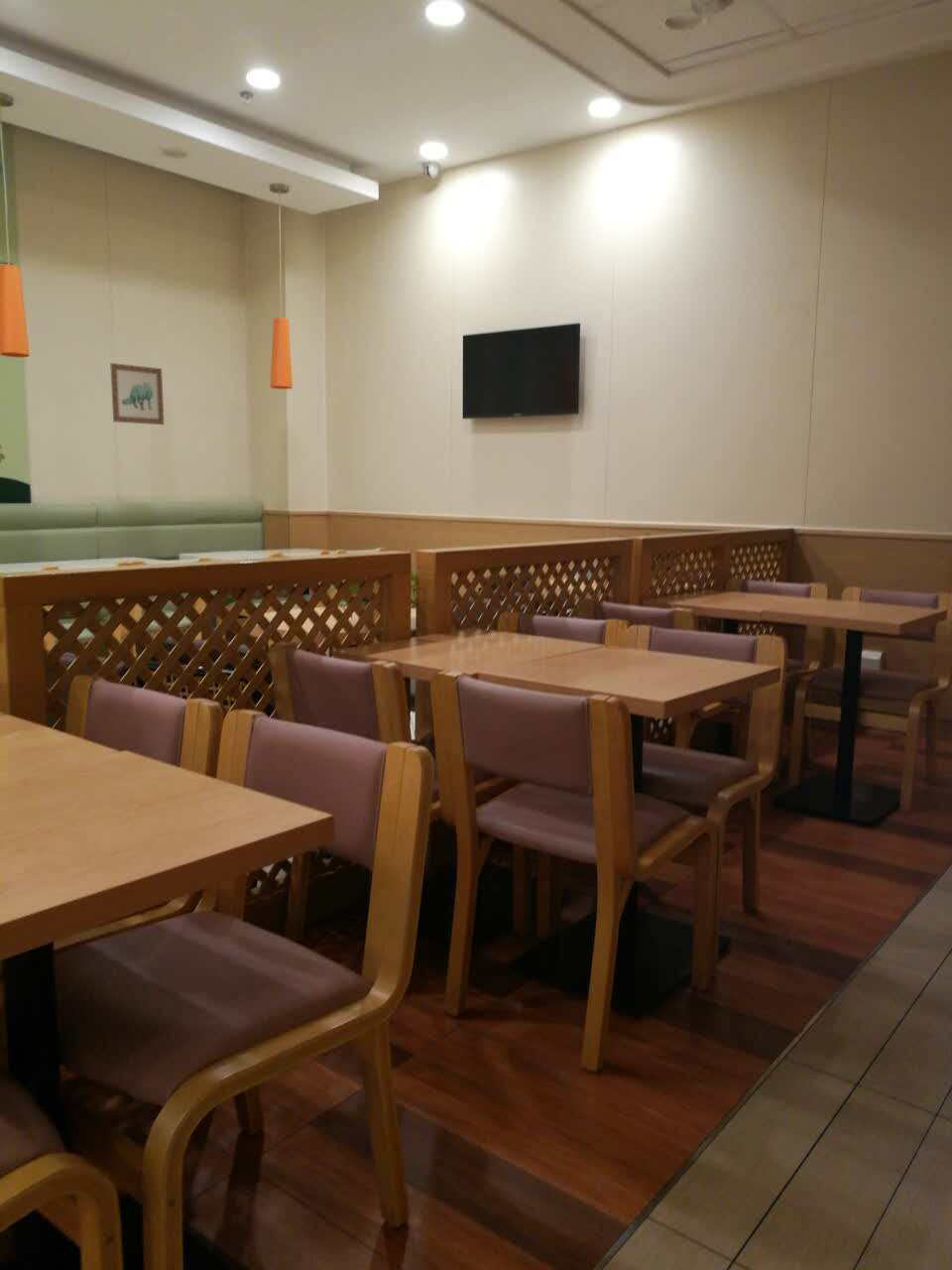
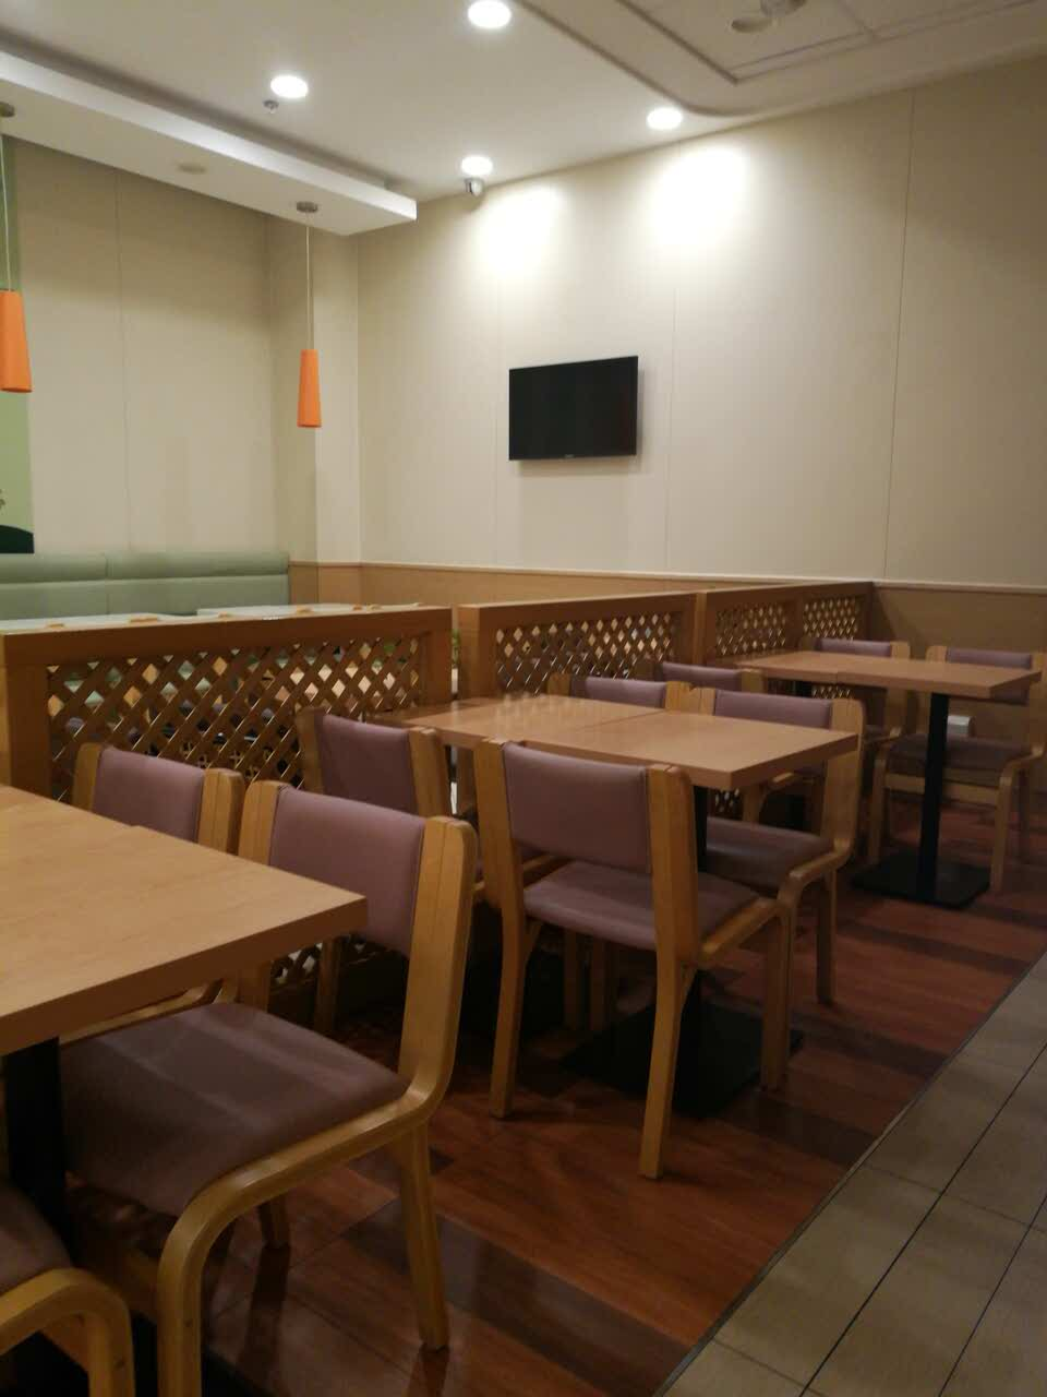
- wall art (138, 394)
